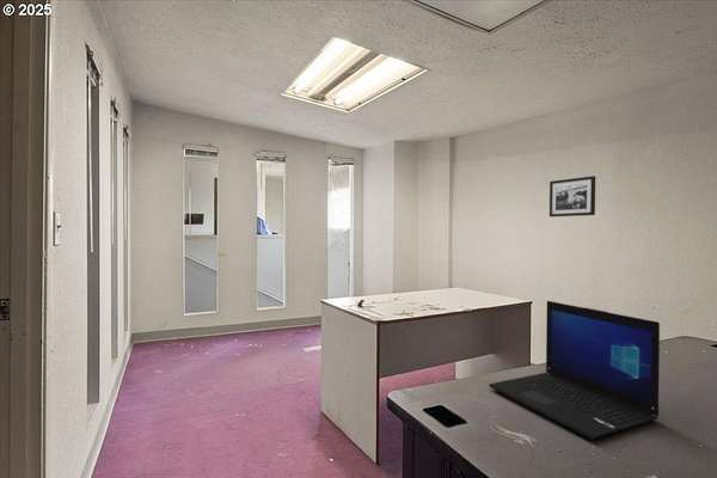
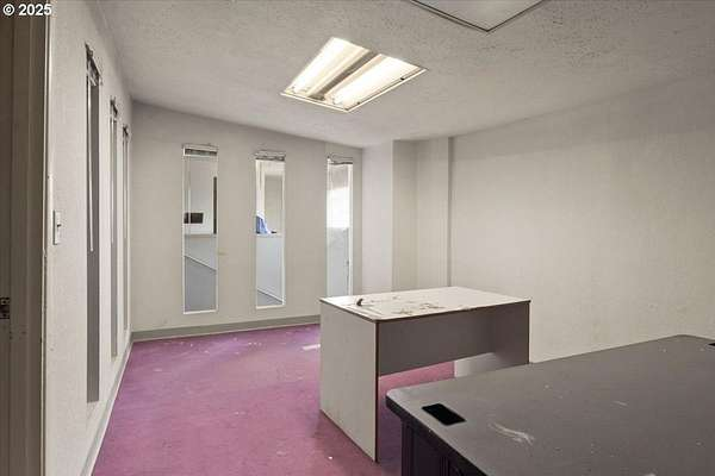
- laptop (566, 357)
- picture frame (571, 197)
